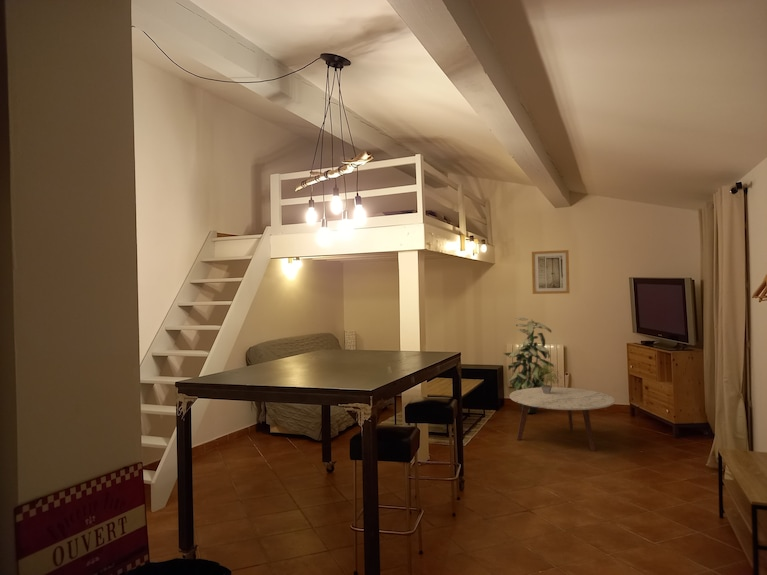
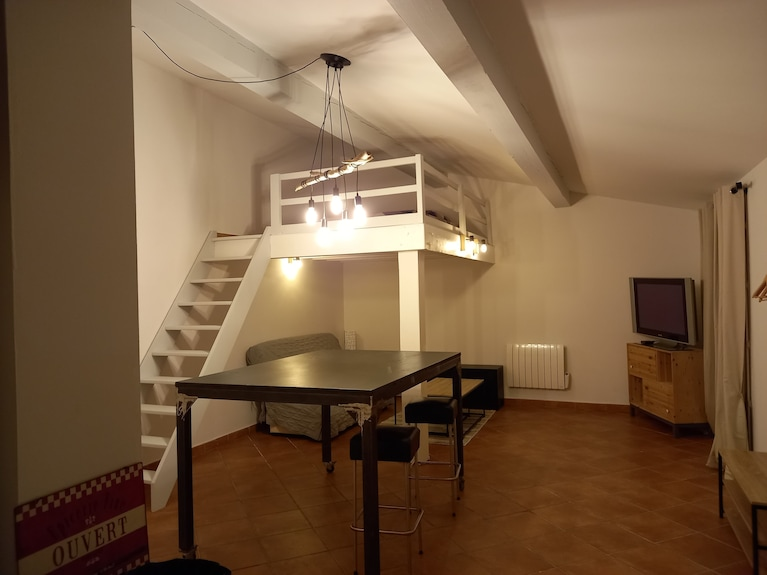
- indoor plant (527, 364)
- potted plant (548, 376)
- wall art (550, 272)
- coffee table (568, 417)
